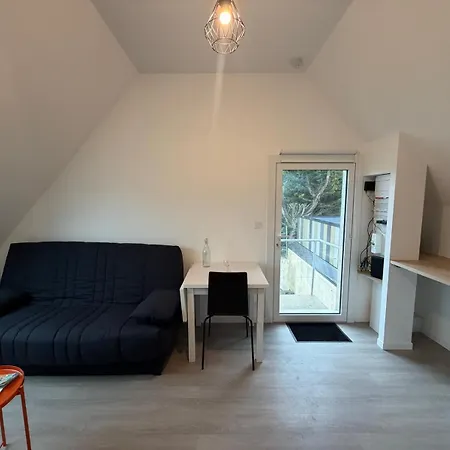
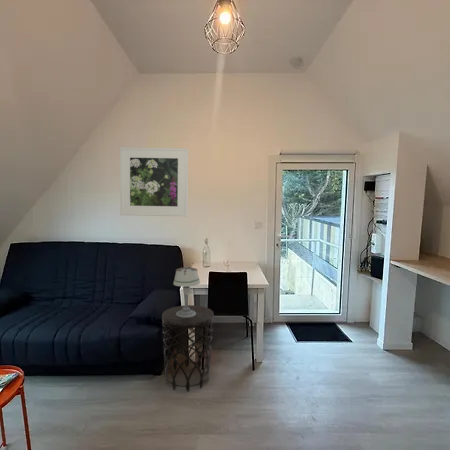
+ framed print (154, 182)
+ table lamp (186, 289)
+ side table (187, 346)
